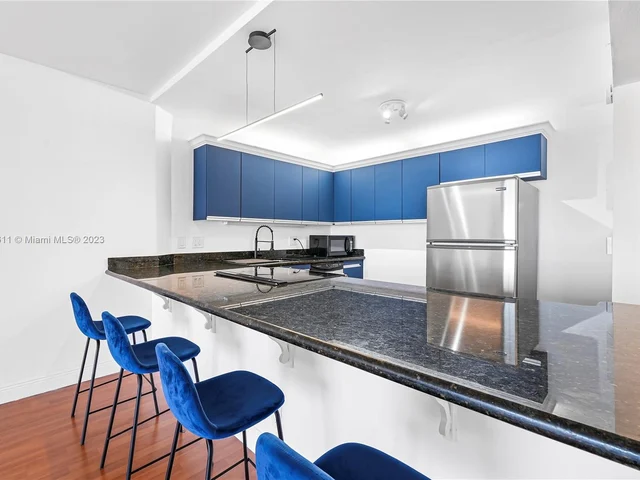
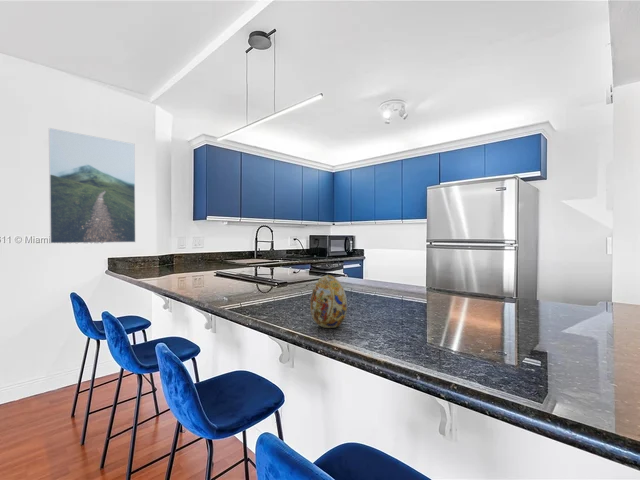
+ decorative egg (328, 300)
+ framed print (95, 189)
